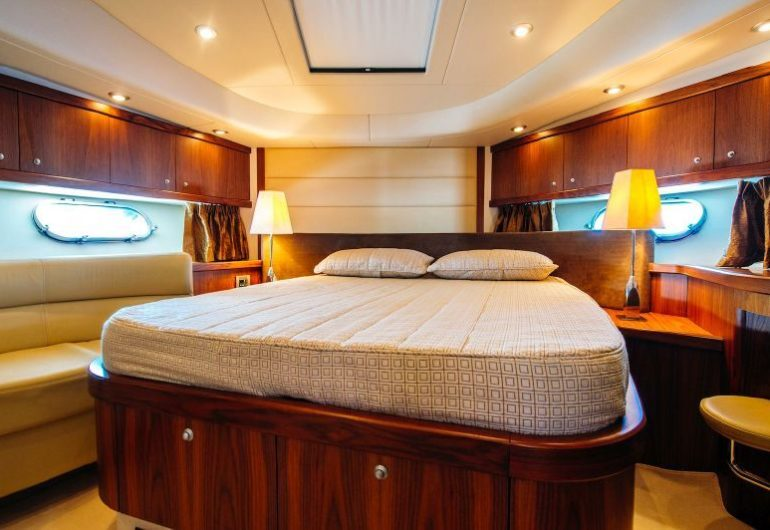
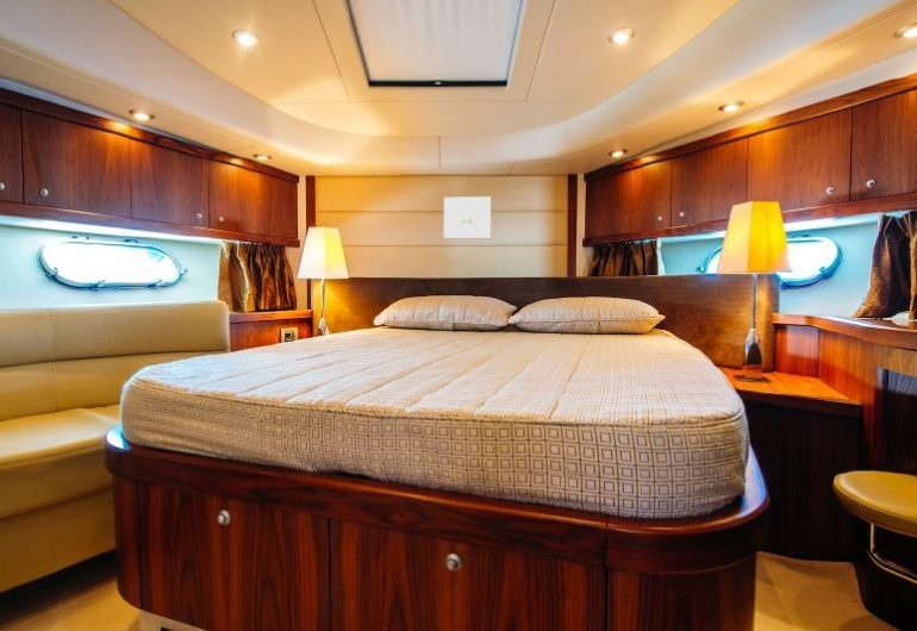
+ wall art (467, 217)
